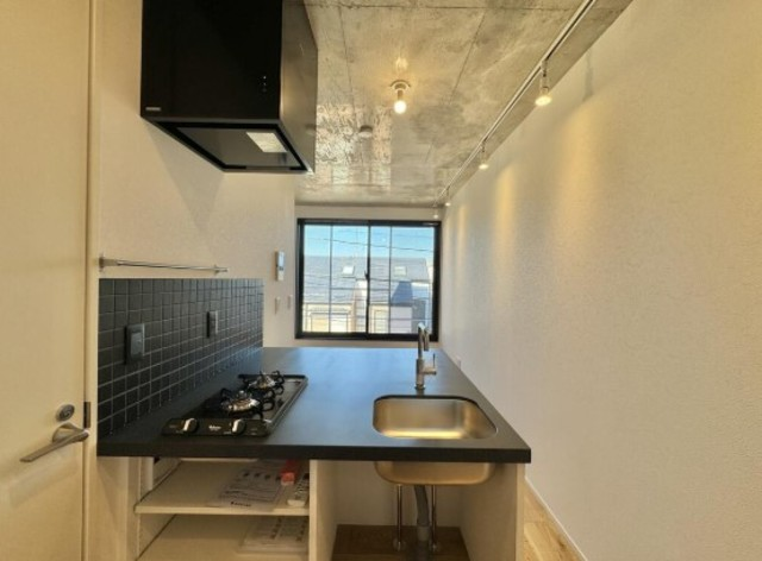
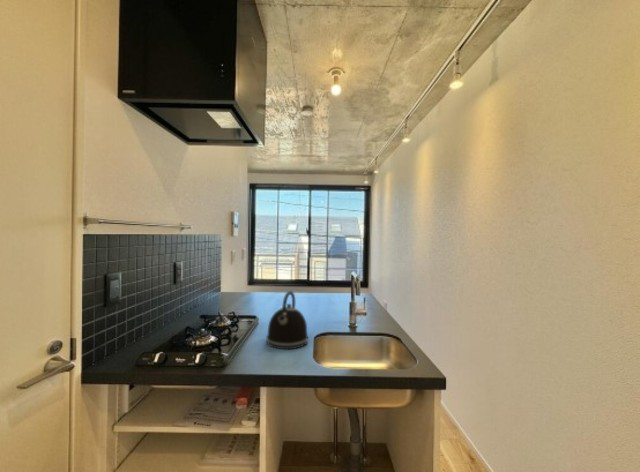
+ kettle (288, 316)
